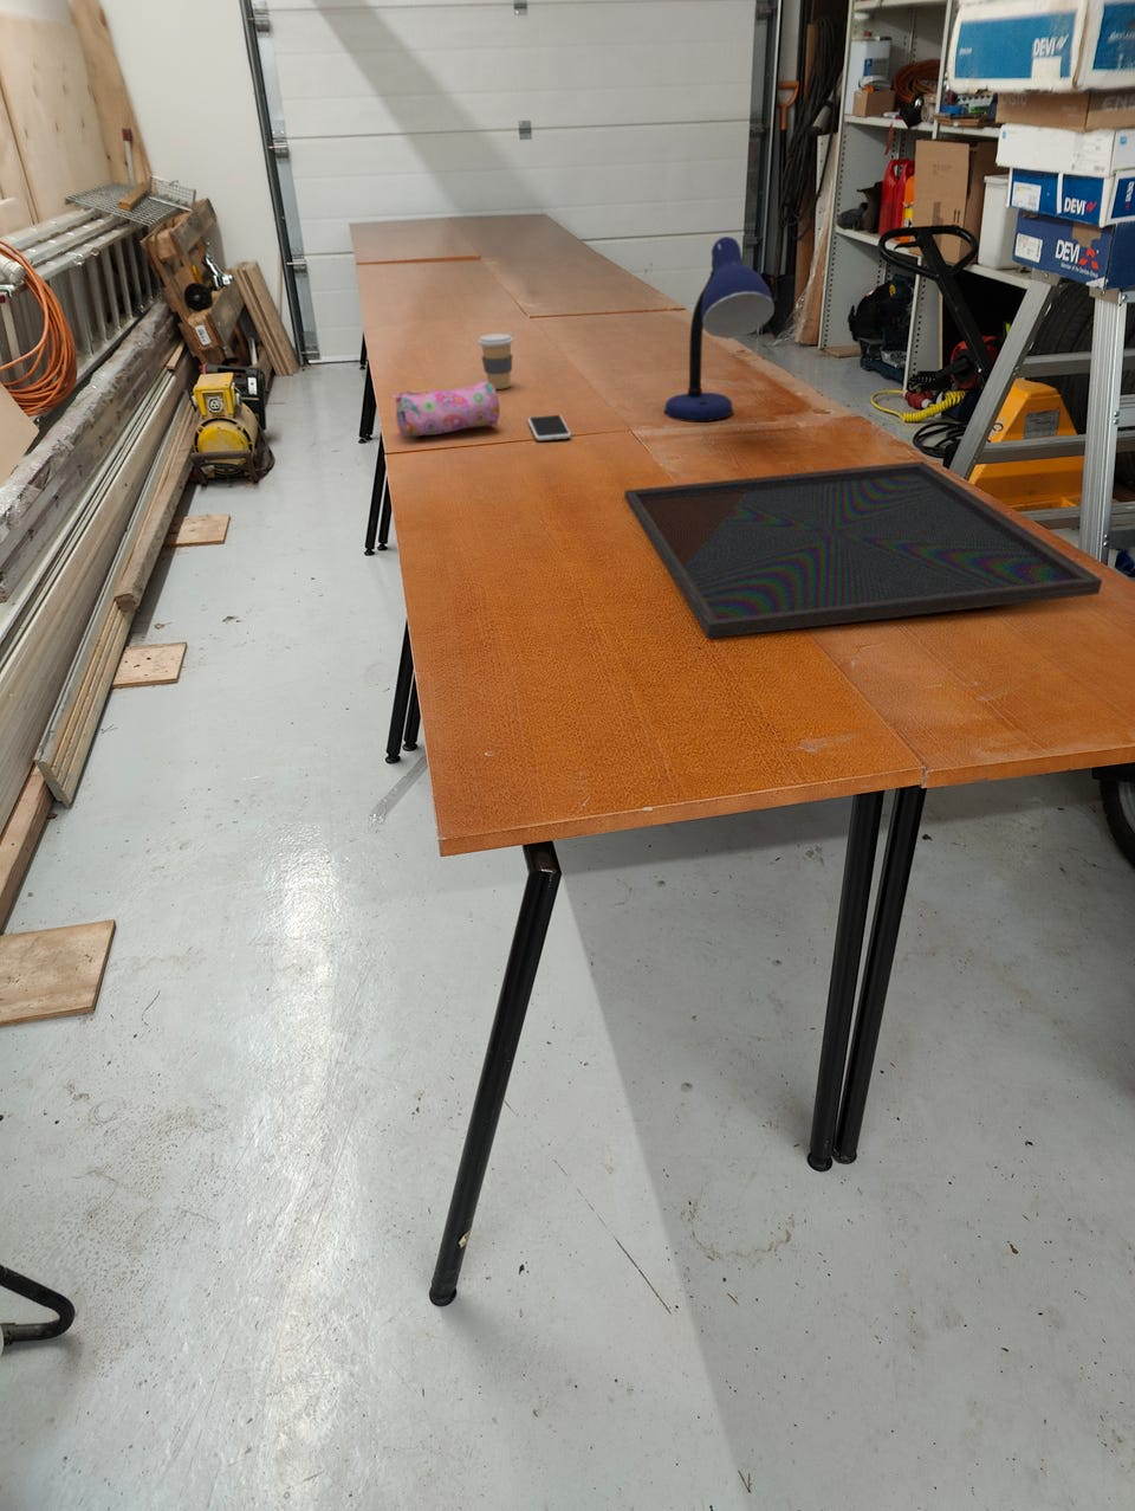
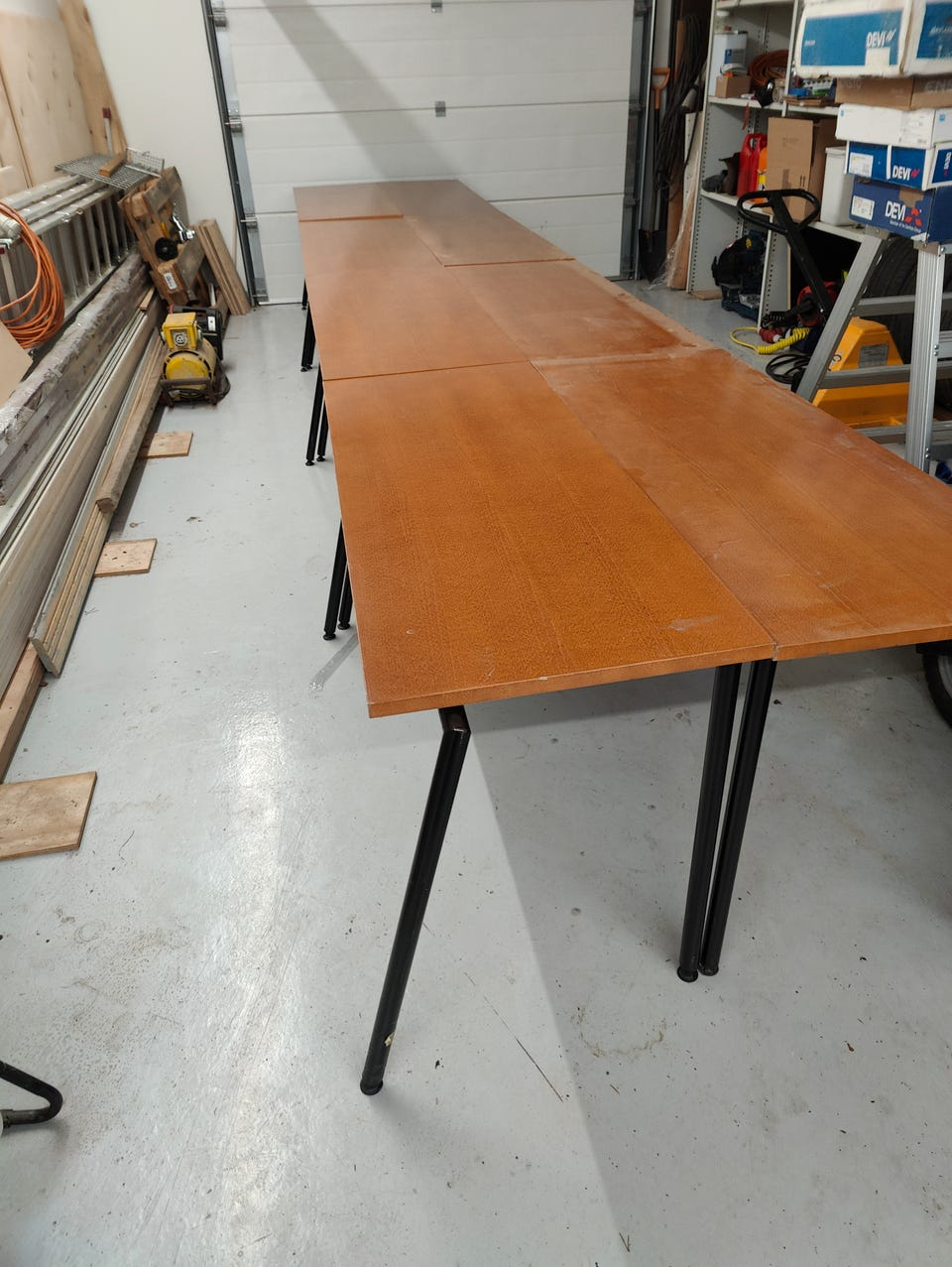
- monitor (832, 534)
- smartphone (548, 427)
- desk lamp (714, 333)
- pencil case (446, 408)
- coffee cup (496, 361)
